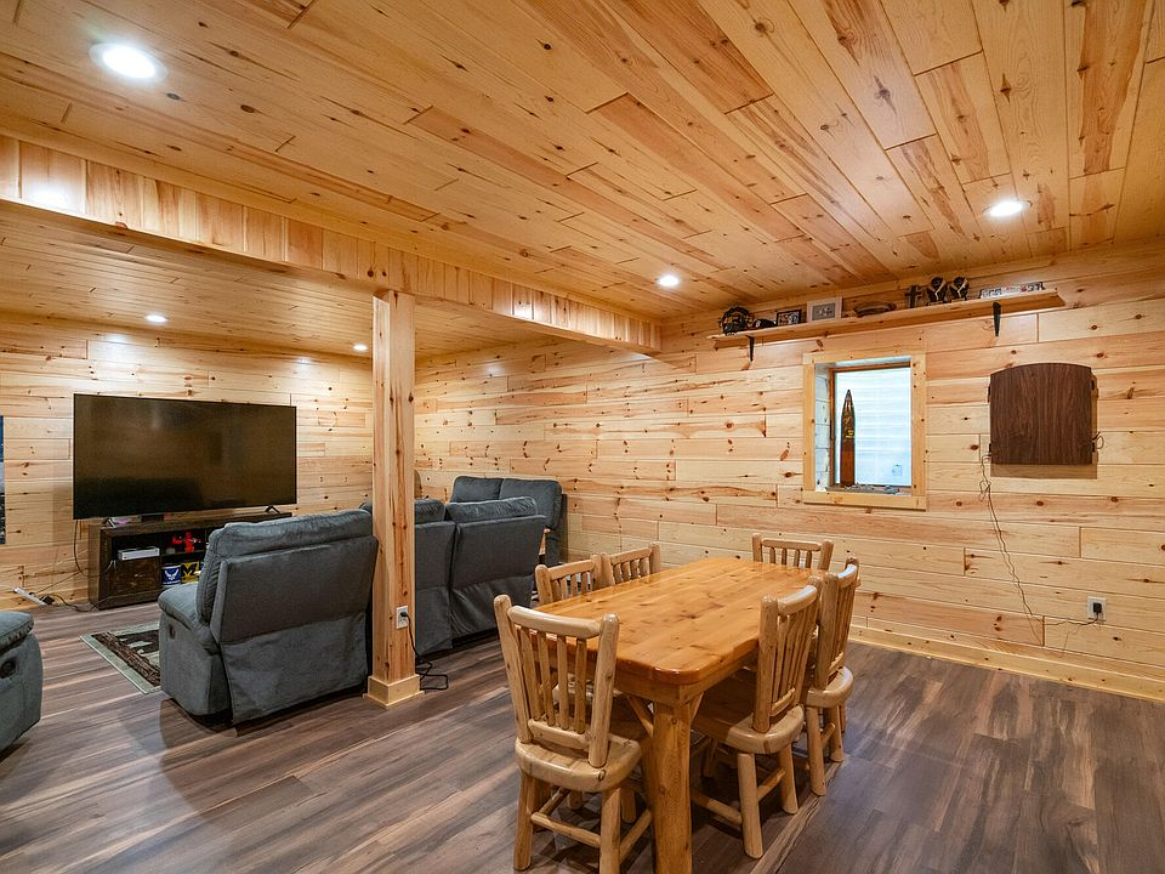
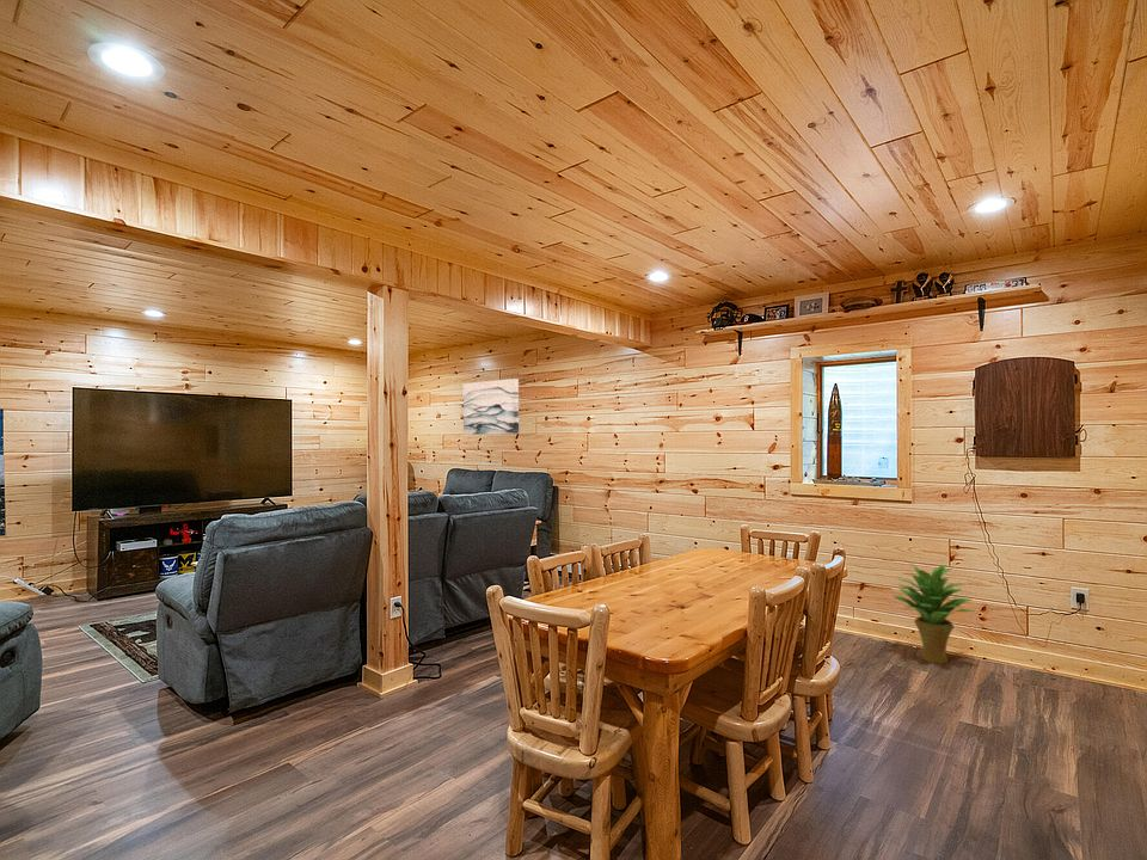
+ potted plant (933, 612)
+ wall art (489, 407)
